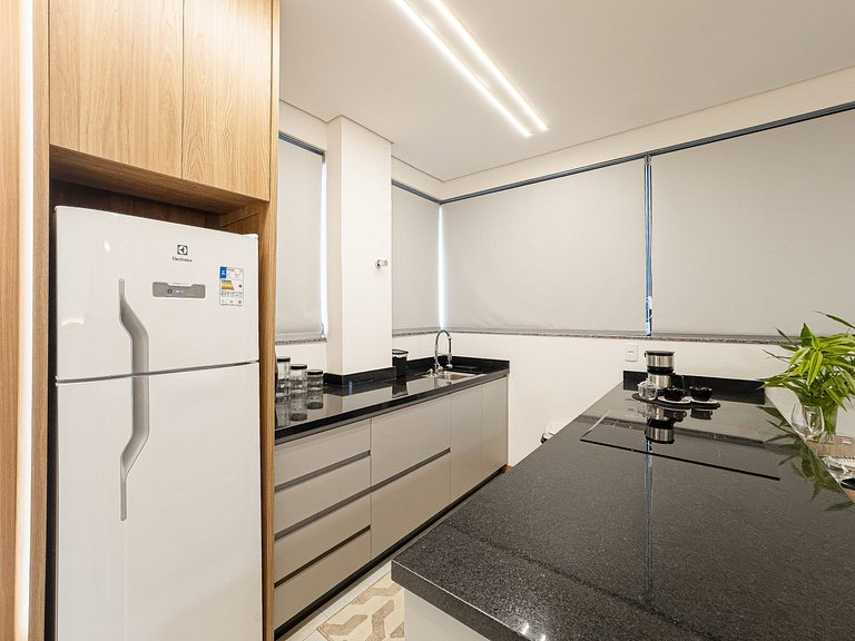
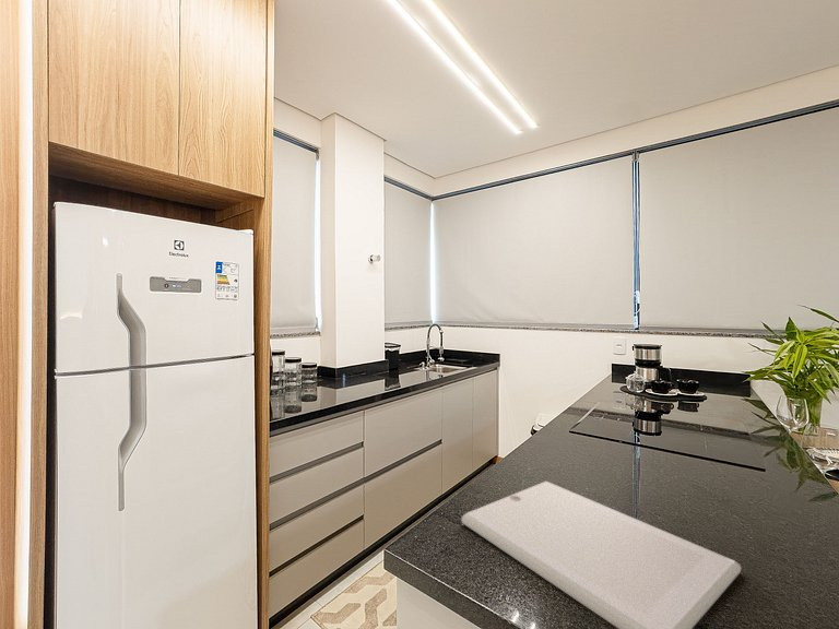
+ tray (586, 539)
